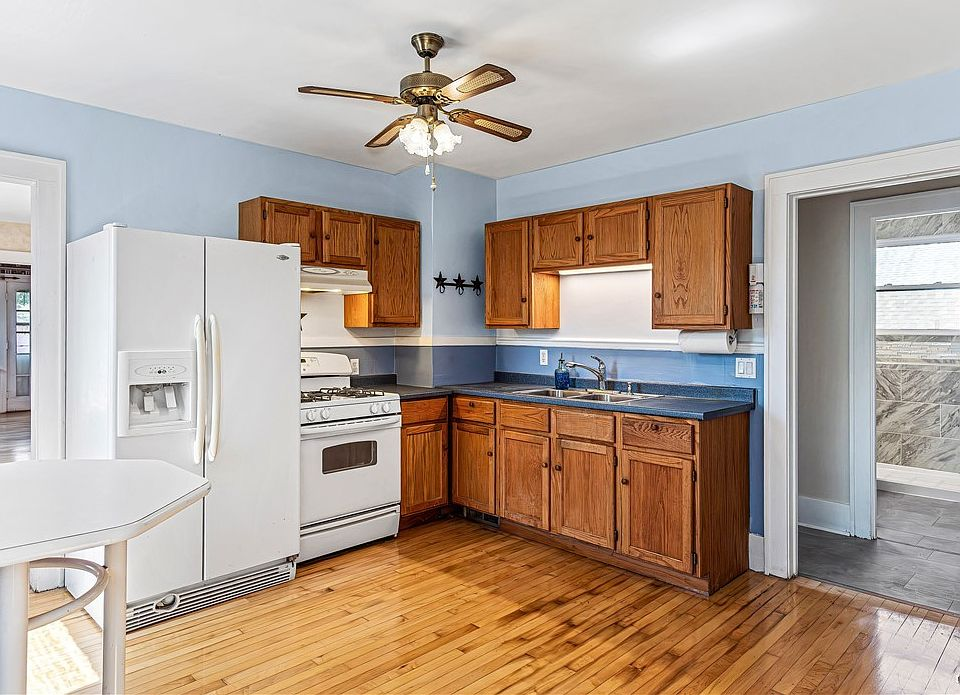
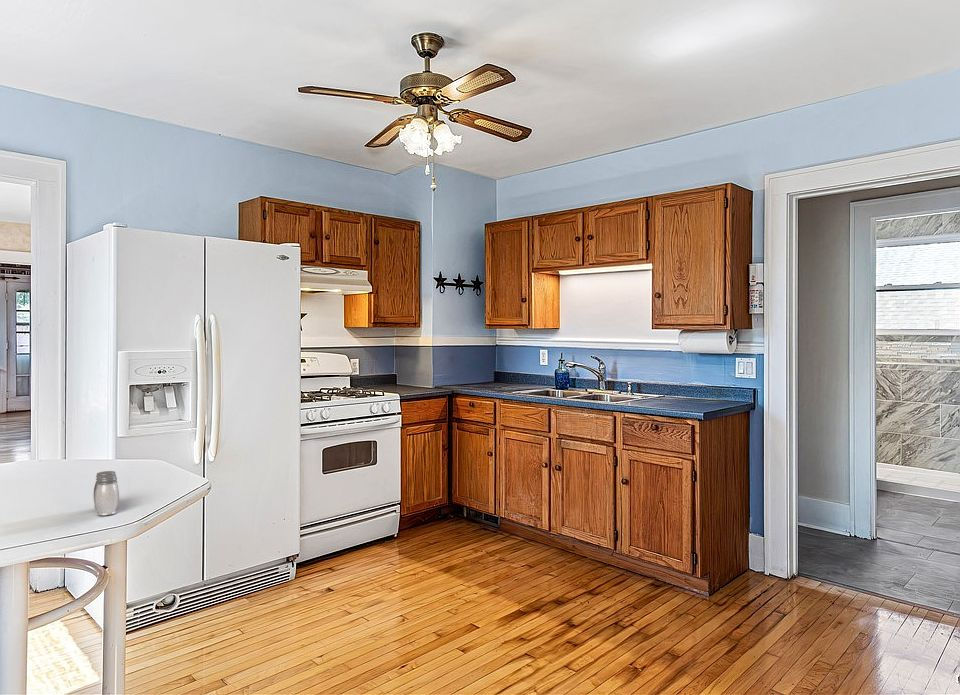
+ salt and pepper shaker (106, 492)
